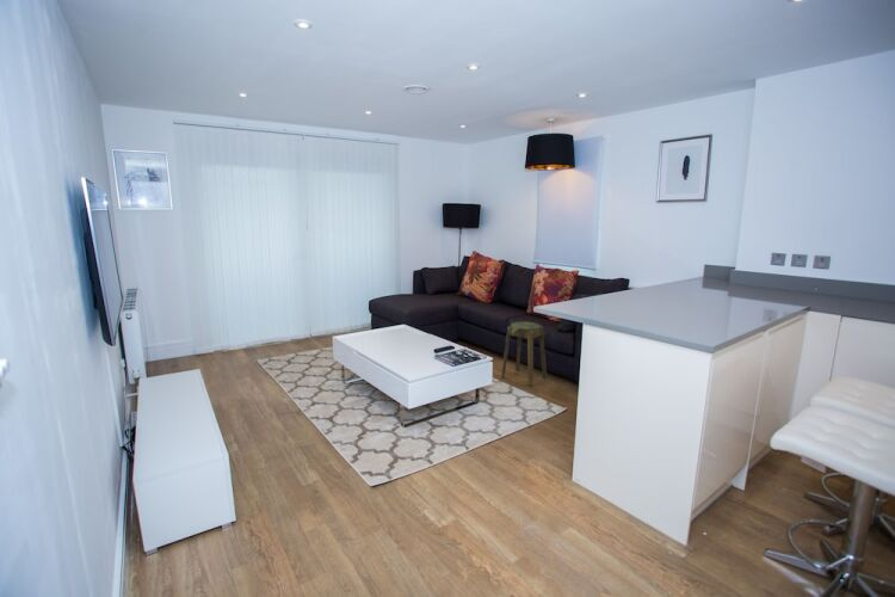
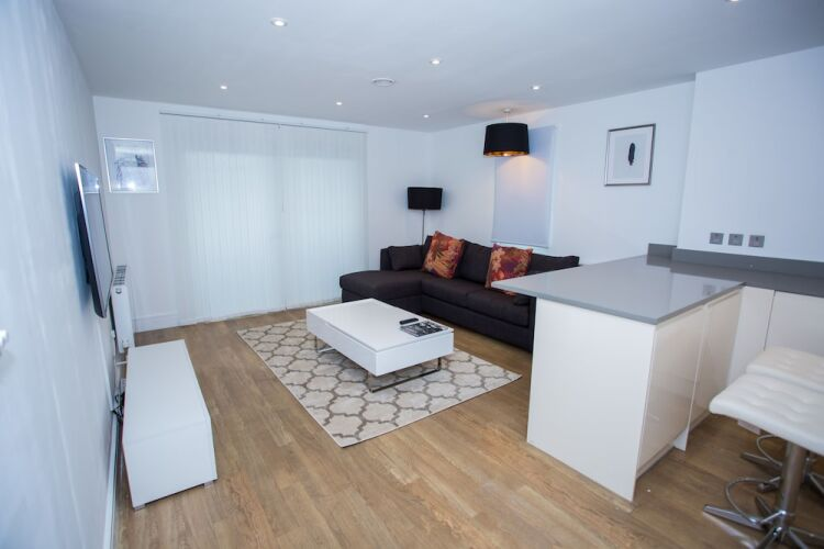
- stool (527, 351)
